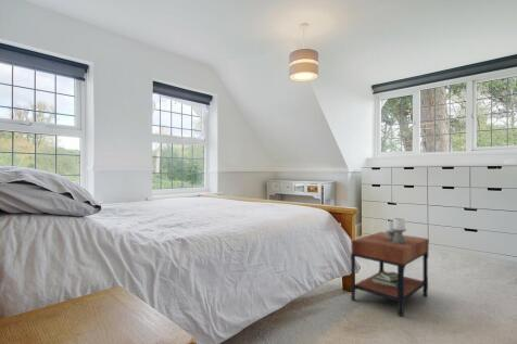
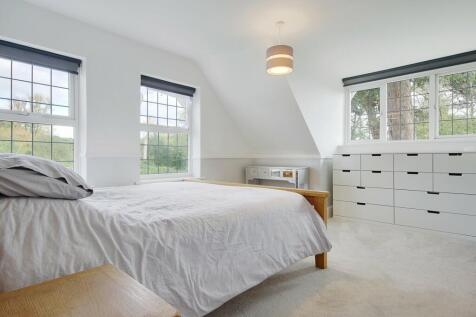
- side table (390, 257)
